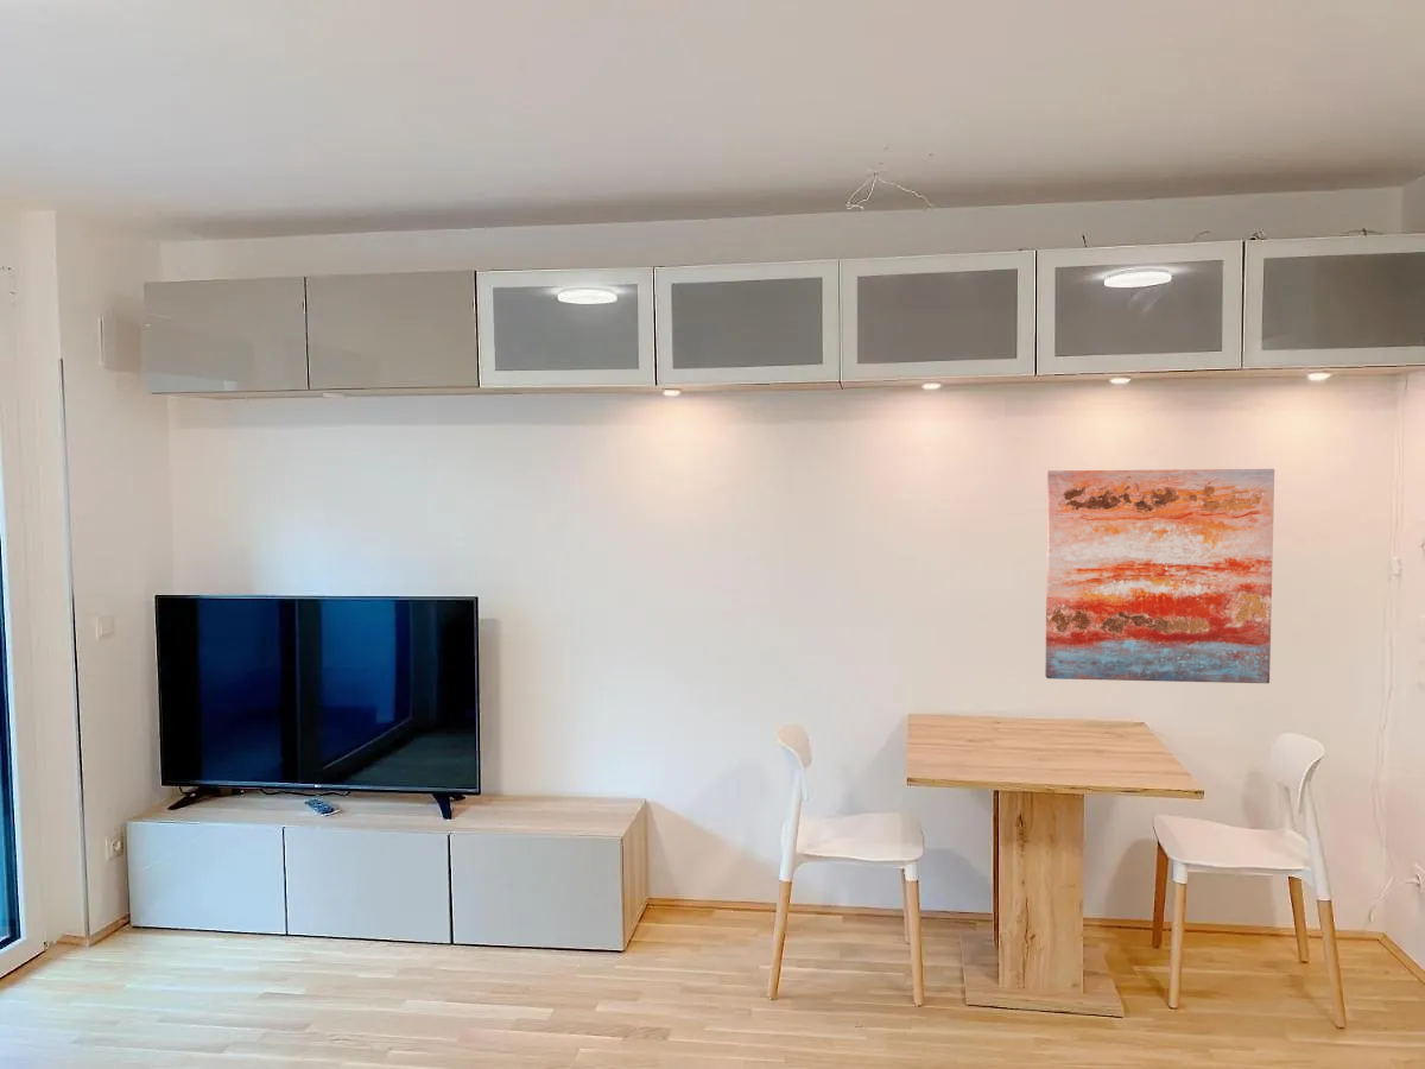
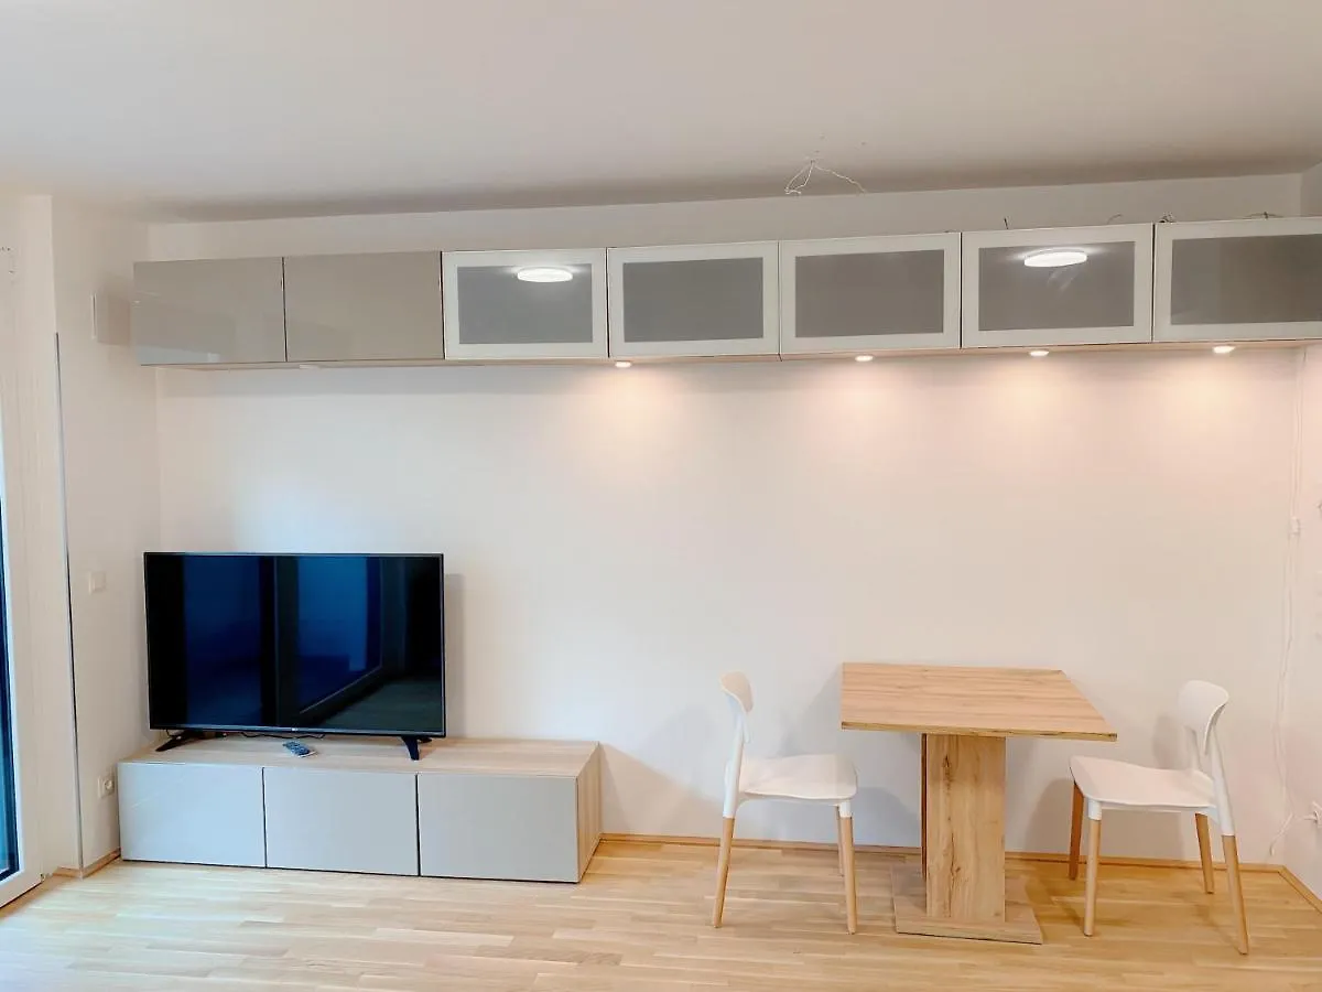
- wall art (1157, 575)
